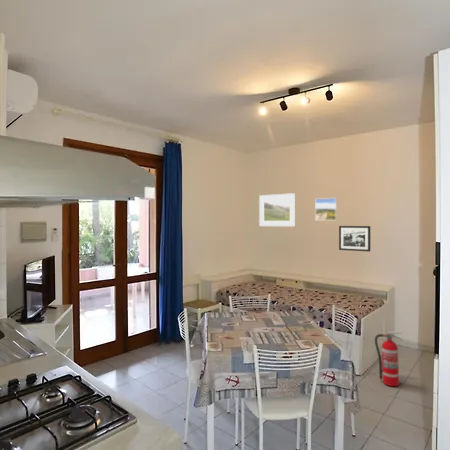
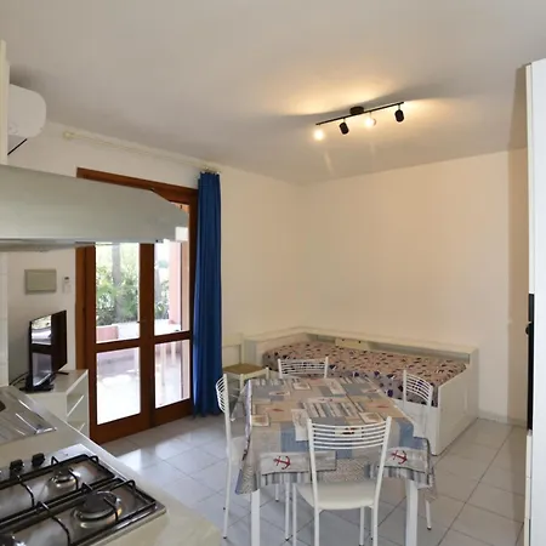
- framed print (325, 209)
- fire extinguisher (388, 356)
- picture frame (354, 238)
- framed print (276, 210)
